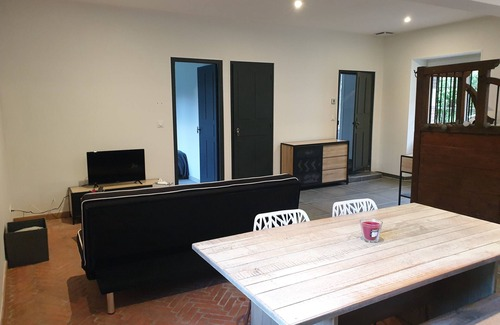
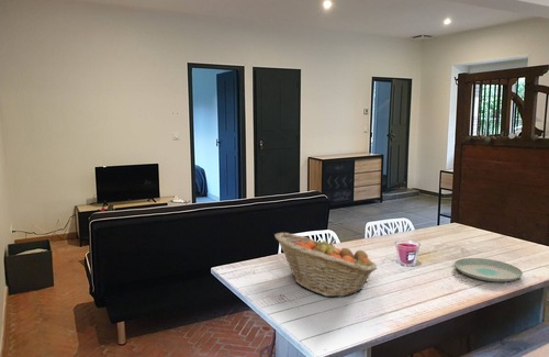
+ plate (486, 269)
+ fruit basket (323, 258)
